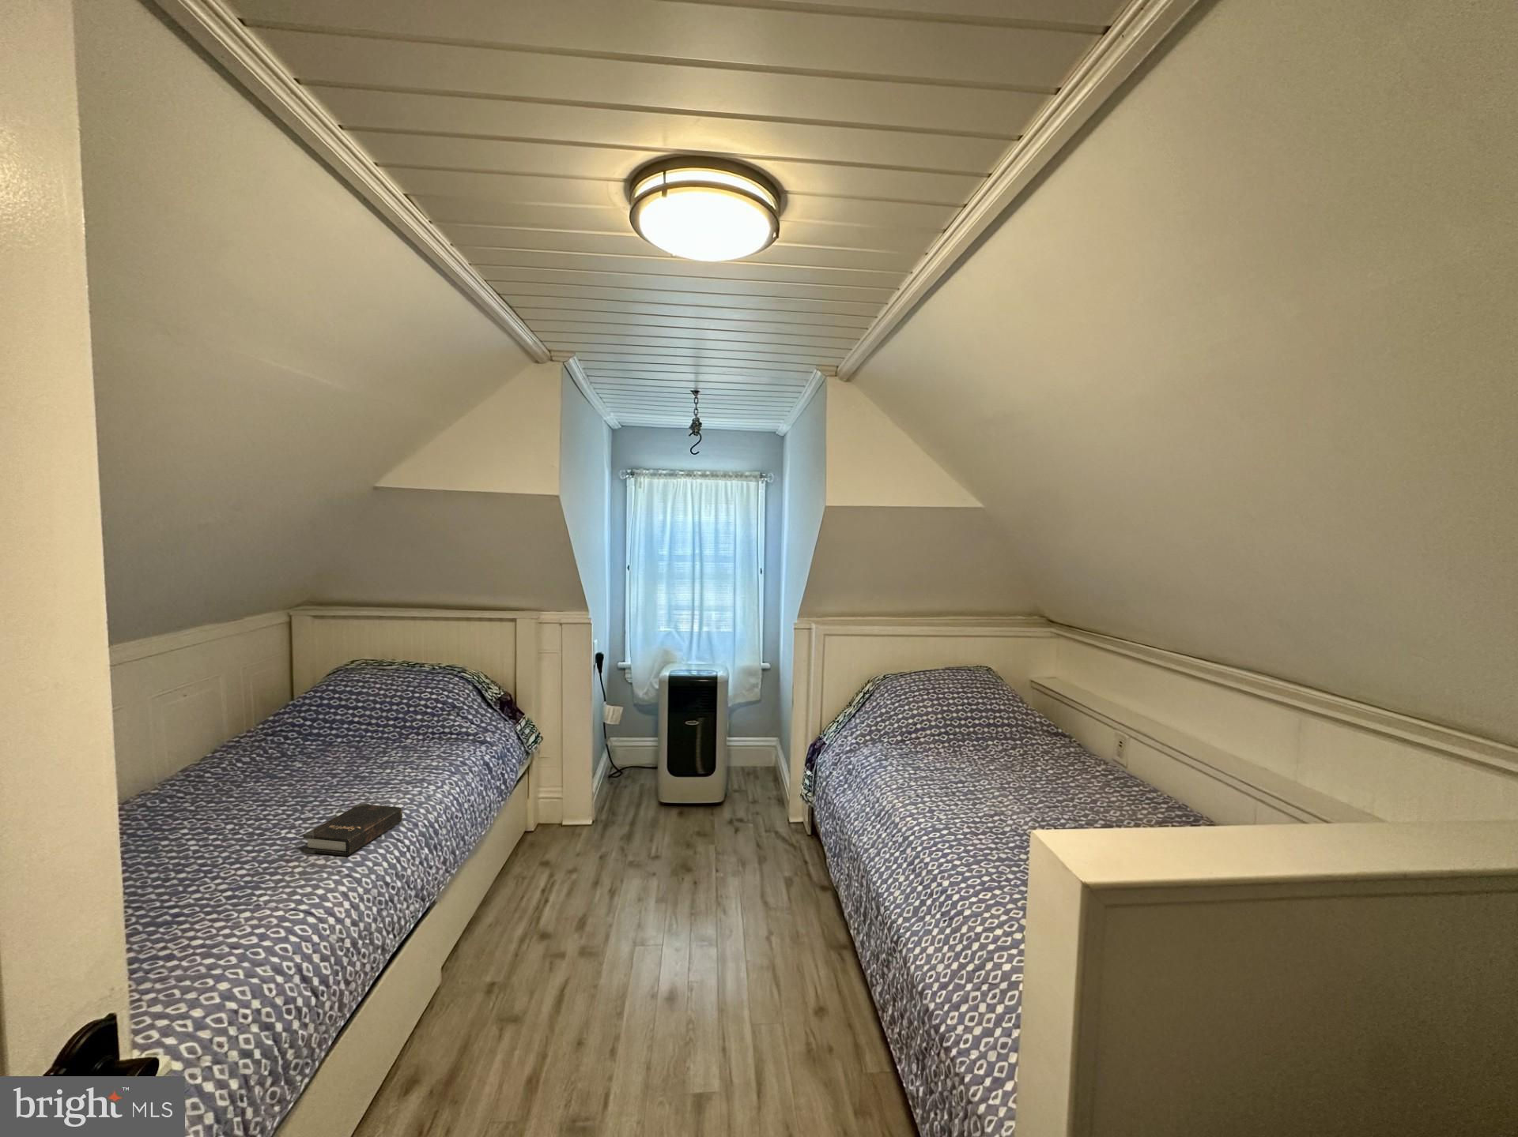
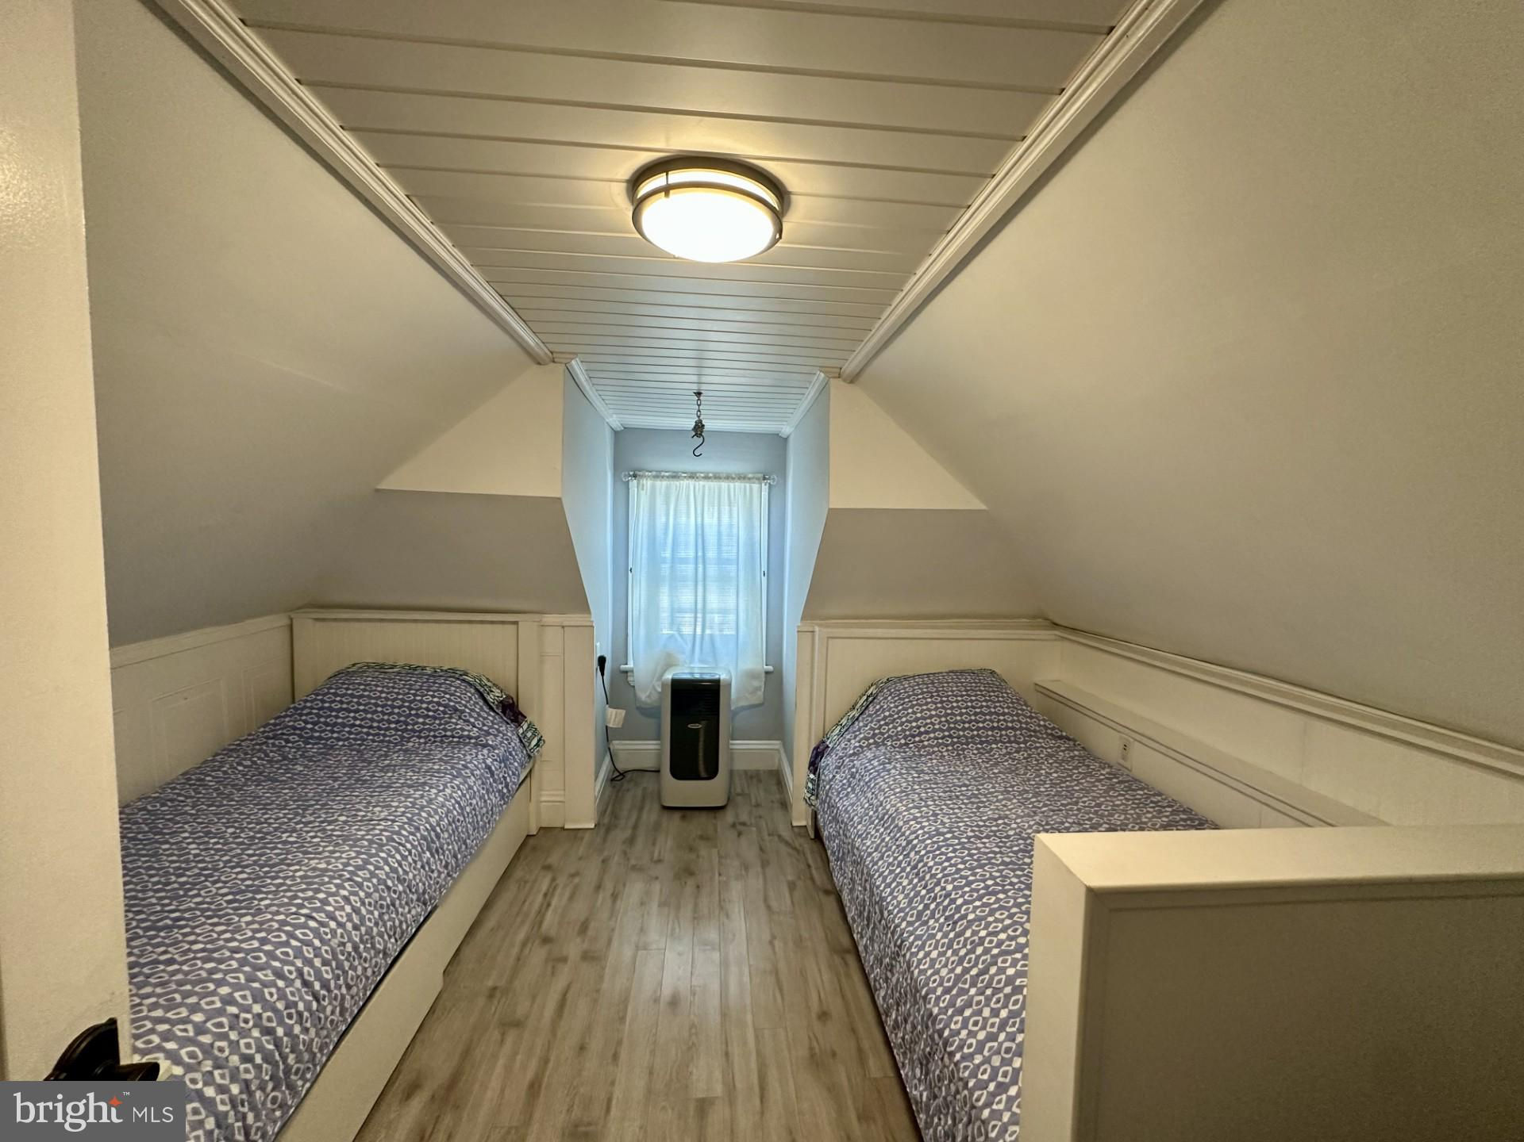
- hardback book (355, 829)
